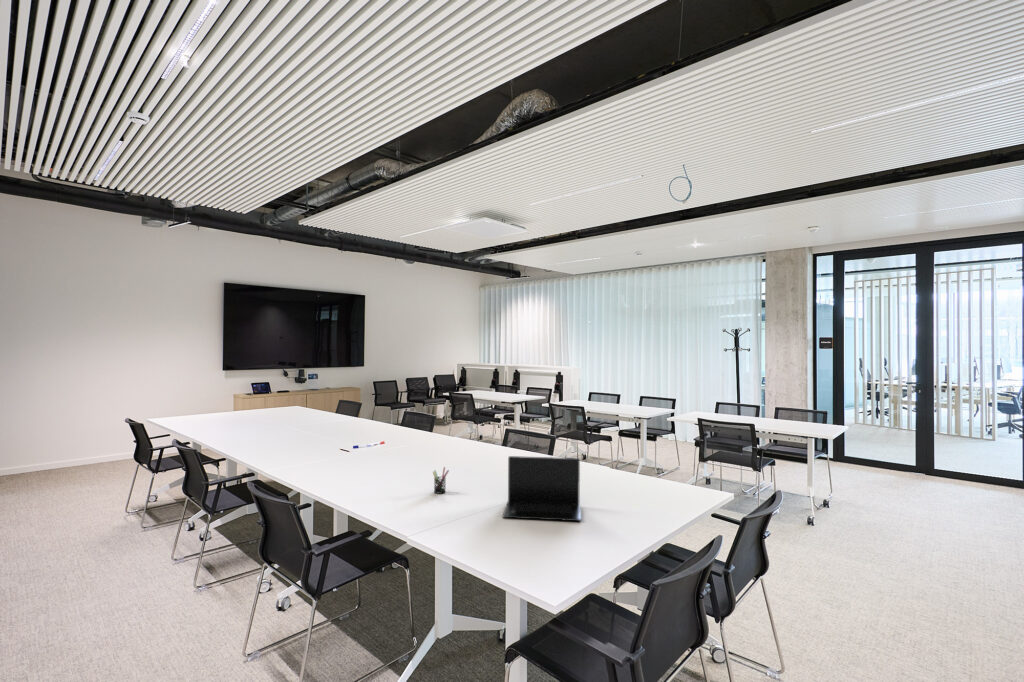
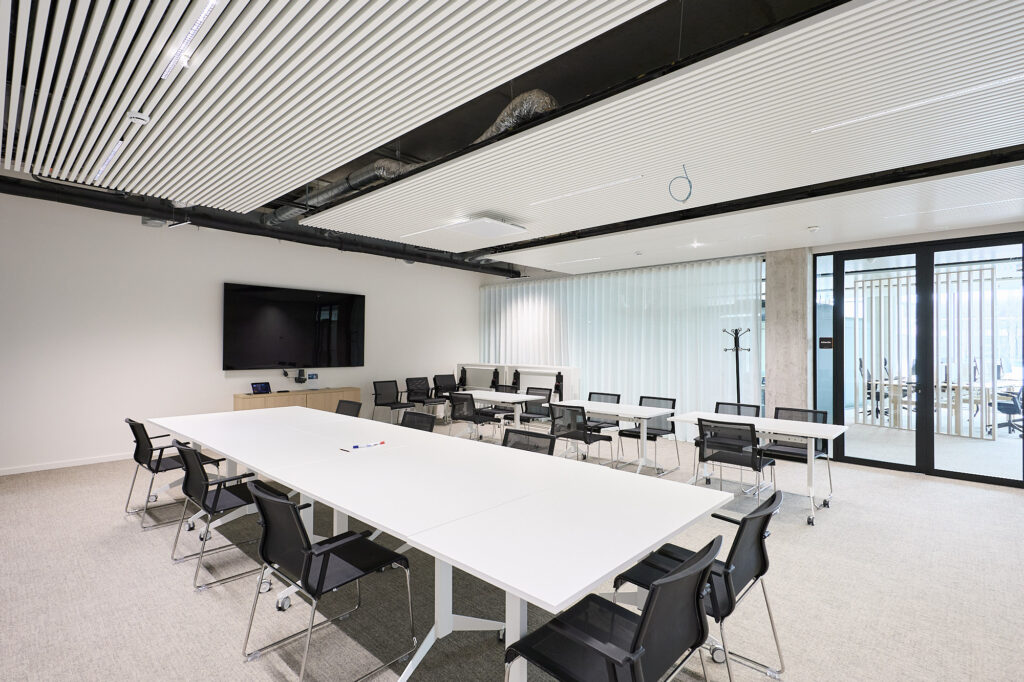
- pen holder (440, 479)
- laptop (542, 487)
